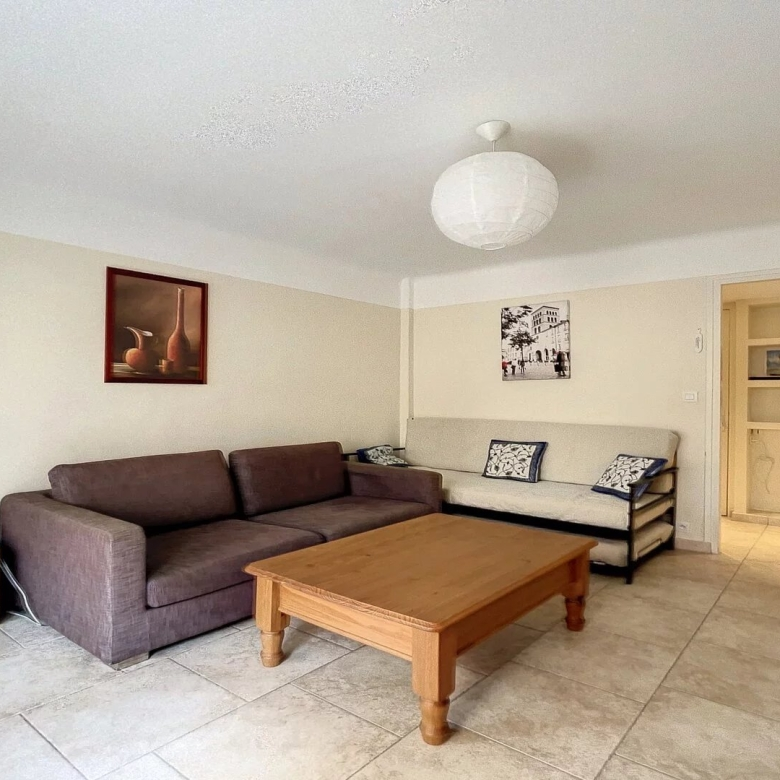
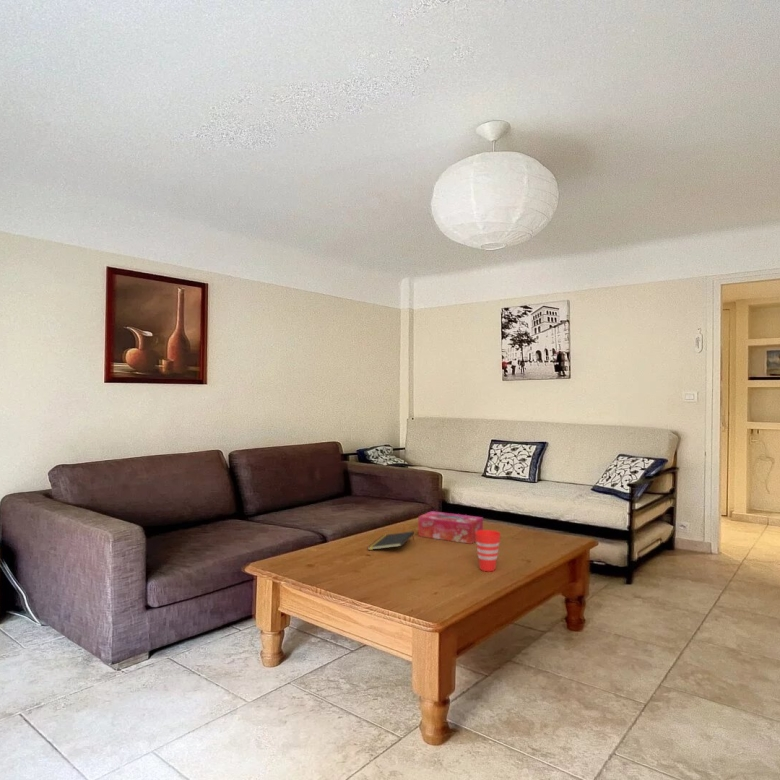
+ tissue box (450, 526)
+ notepad (391, 540)
+ cup (487, 550)
